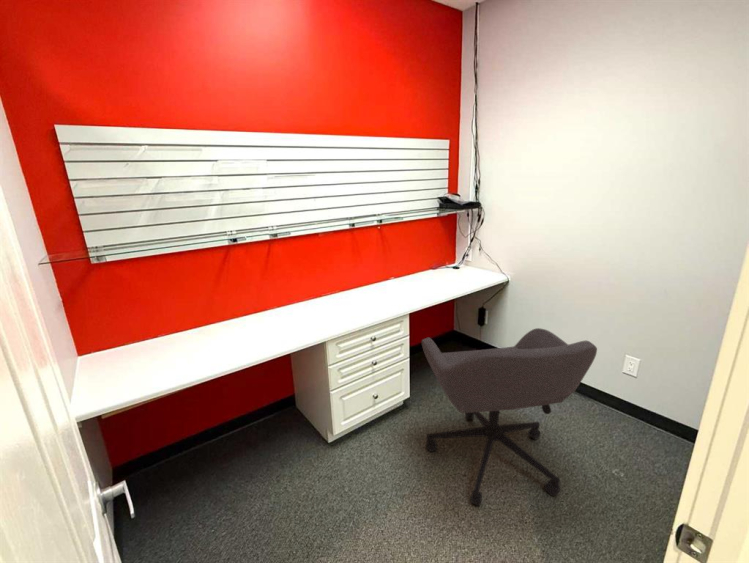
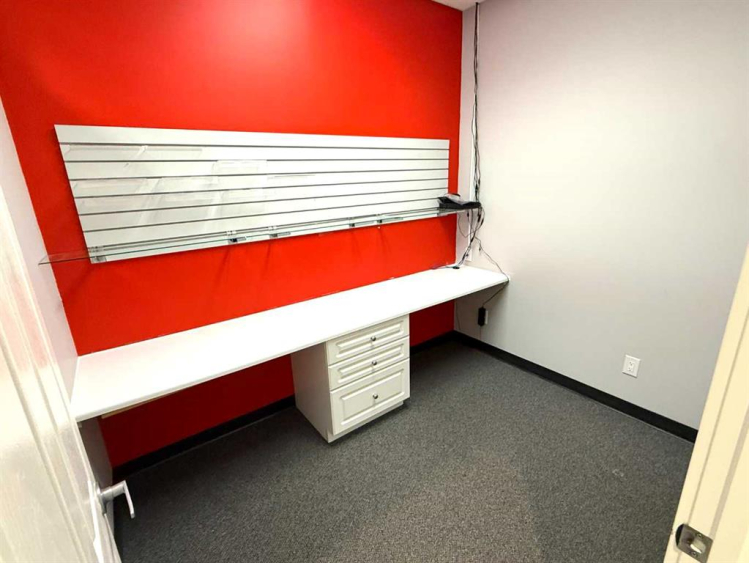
- office chair (497, 391)
